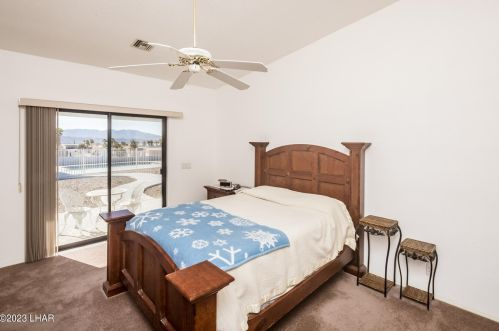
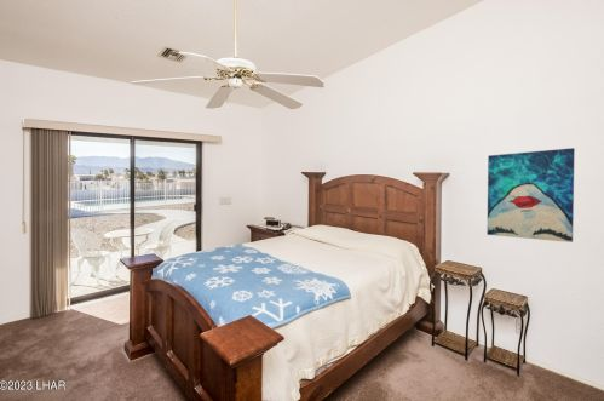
+ wall art (527, 195)
